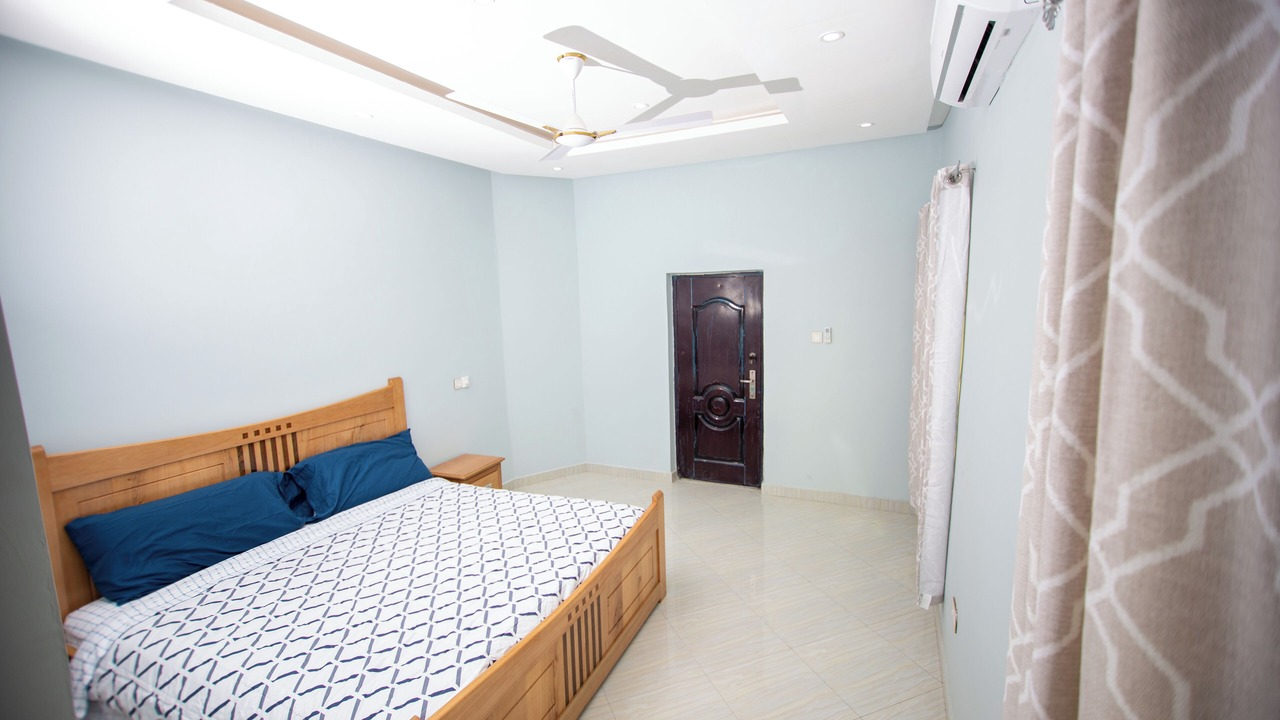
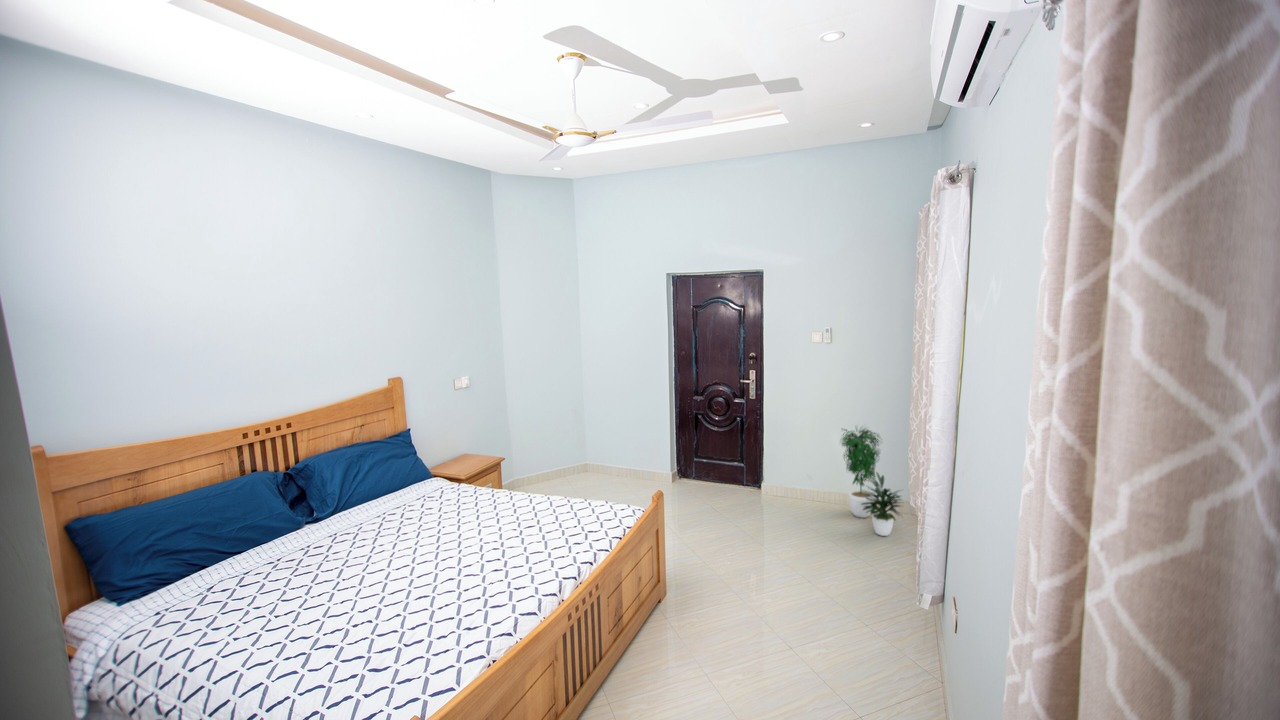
+ potted plant (869, 475)
